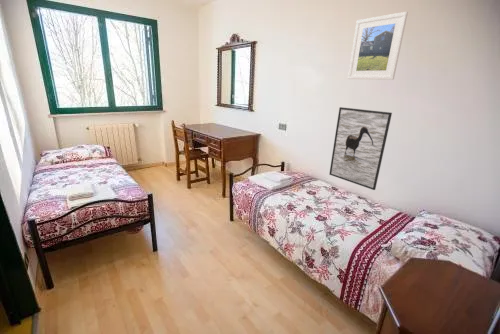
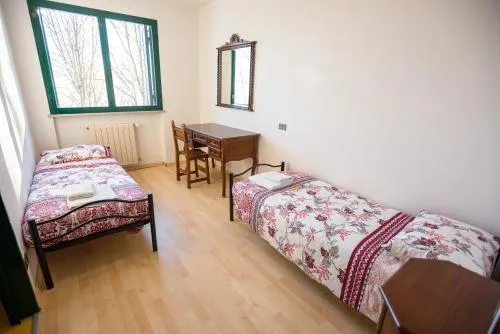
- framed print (374, 49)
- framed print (356, 147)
